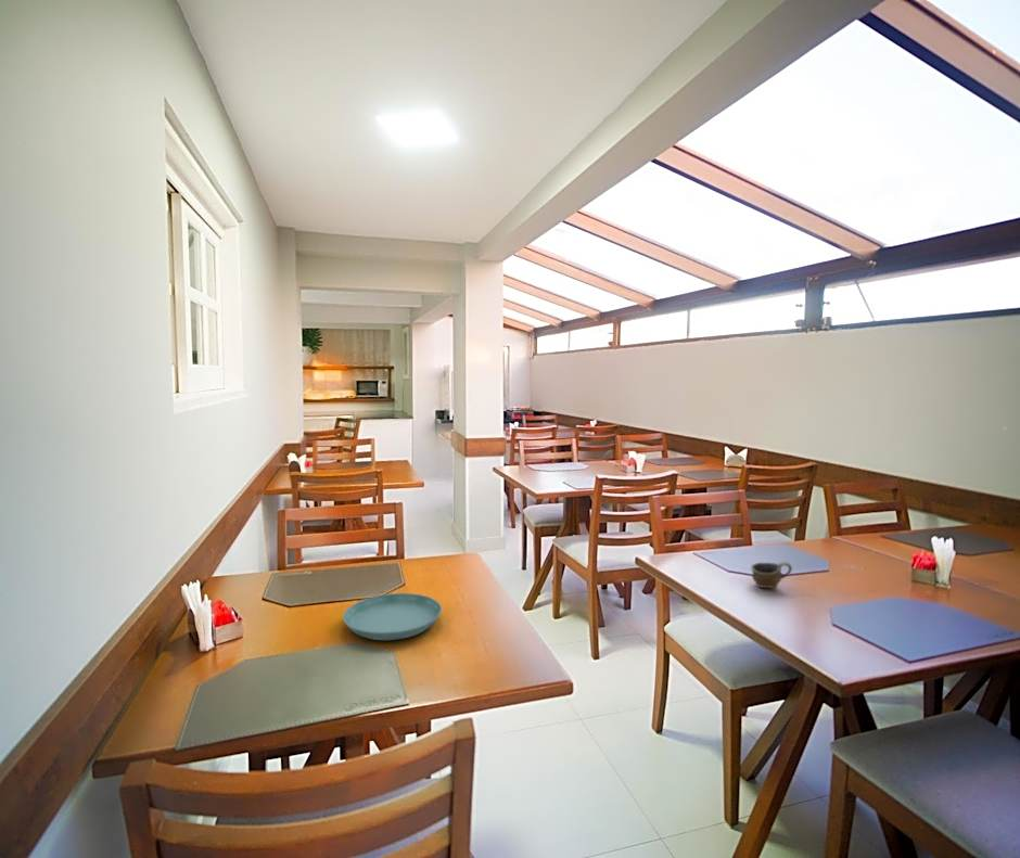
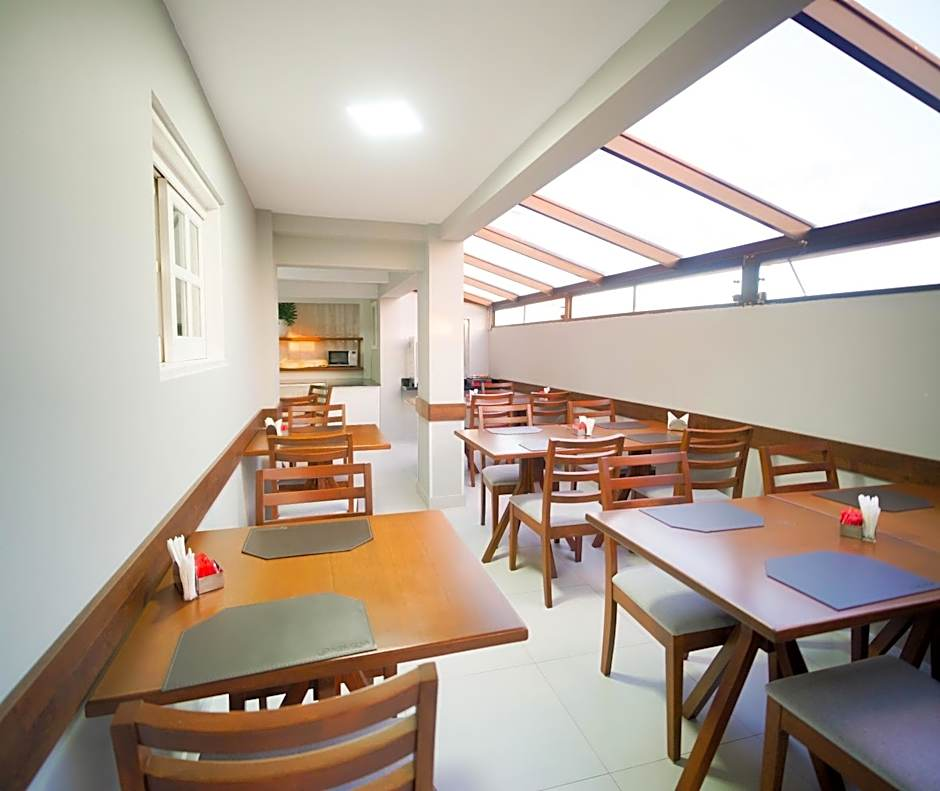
- cup (768, 573)
- saucer (393, 616)
